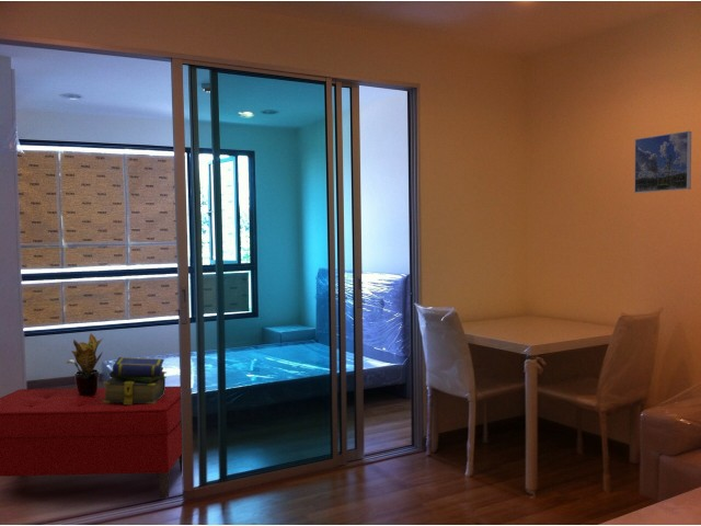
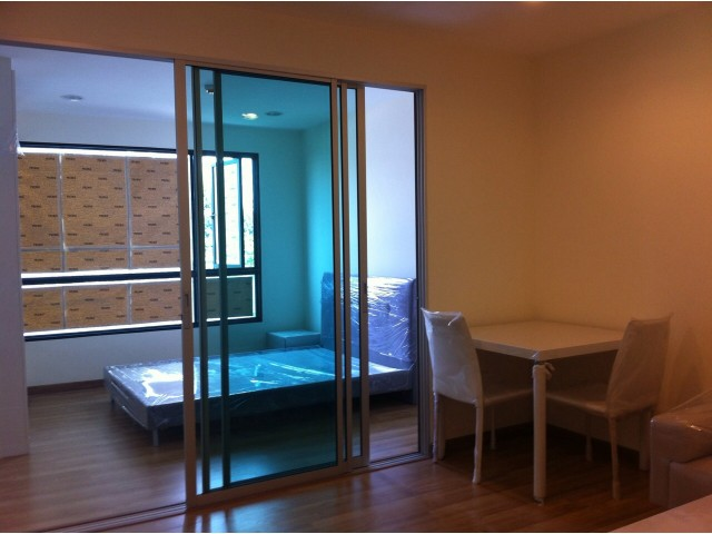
- bench (89, 442)
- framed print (662, 162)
- potted plant (85, 362)
- stack of books (137, 378)
